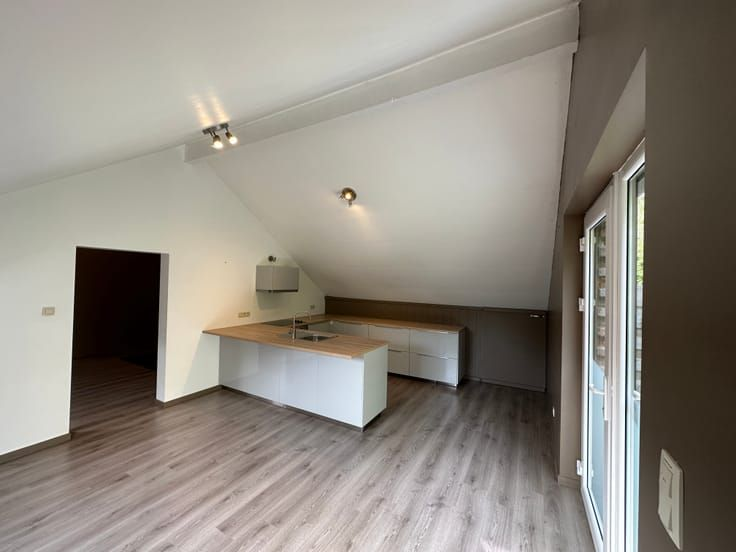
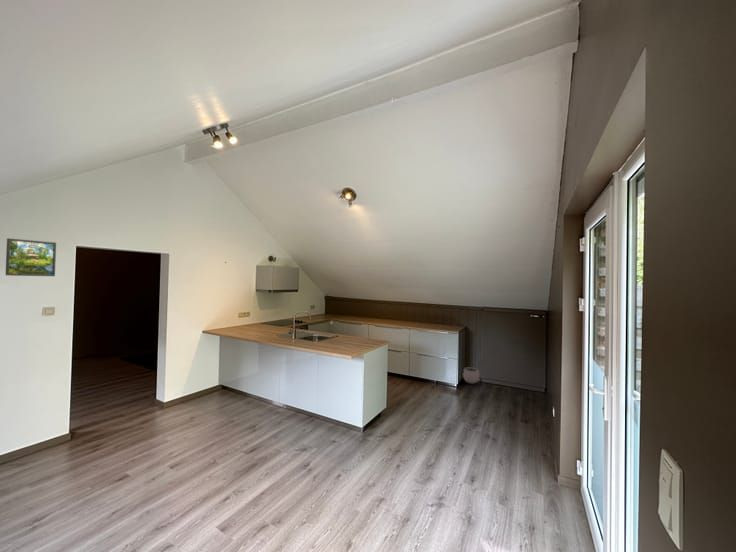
+ plant pot (471, 373)
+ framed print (32, 258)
